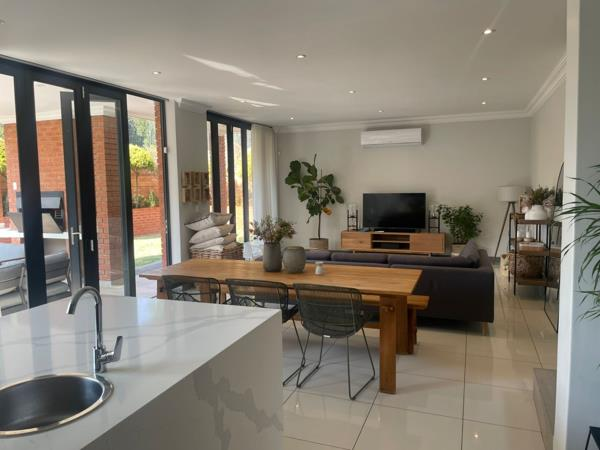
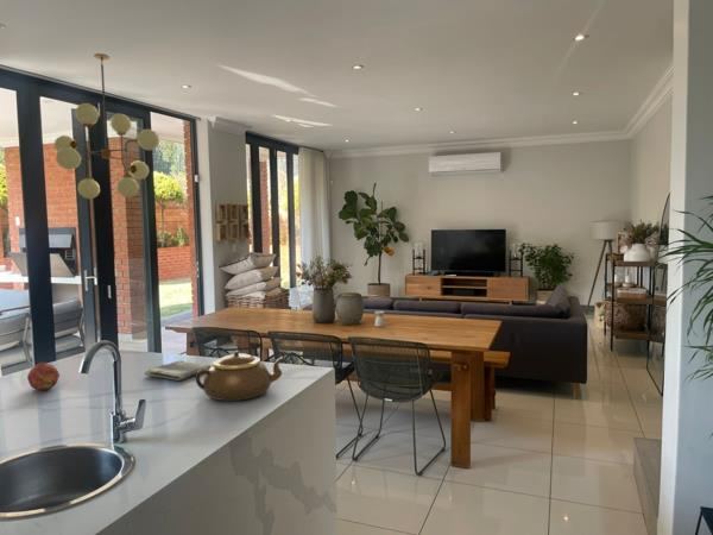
+ chandelier (105, 127)
+ dish towel (178, 369)
+ teapot (238, 372)
+ fruit (43, 374)
